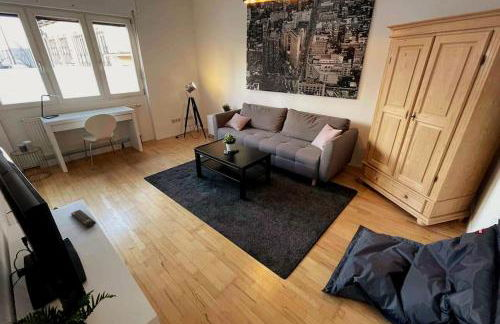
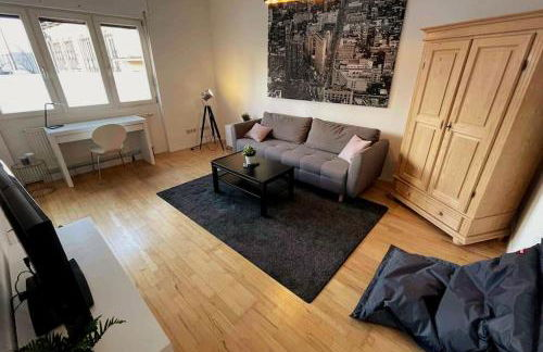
- remote control (83, 218)
